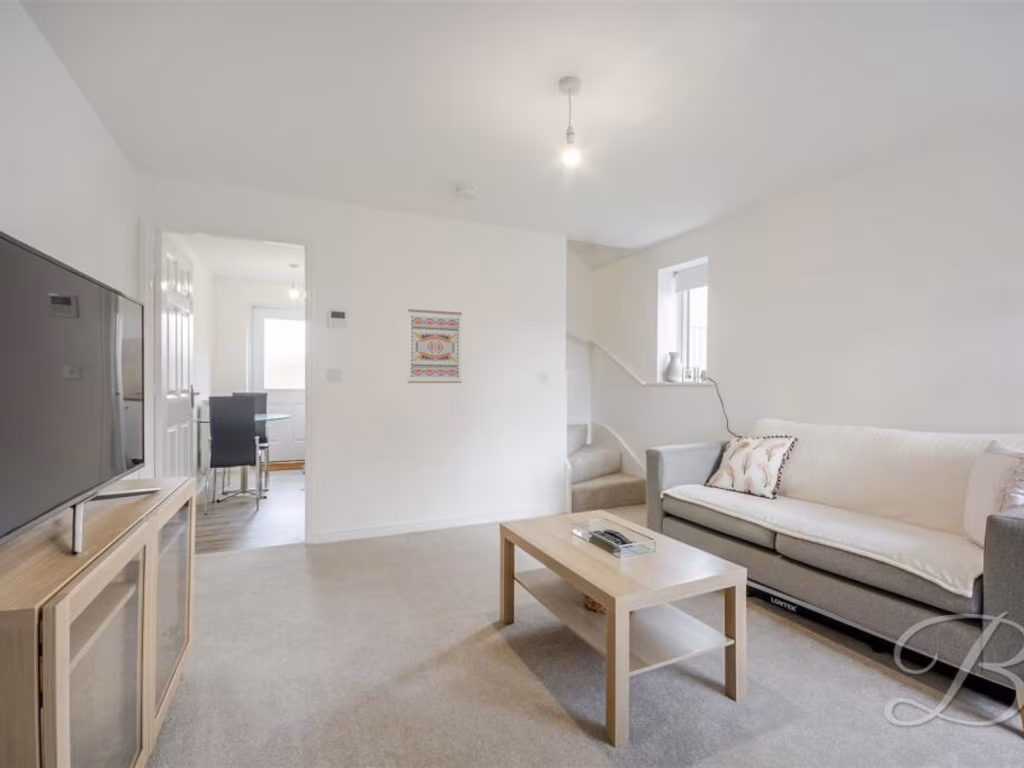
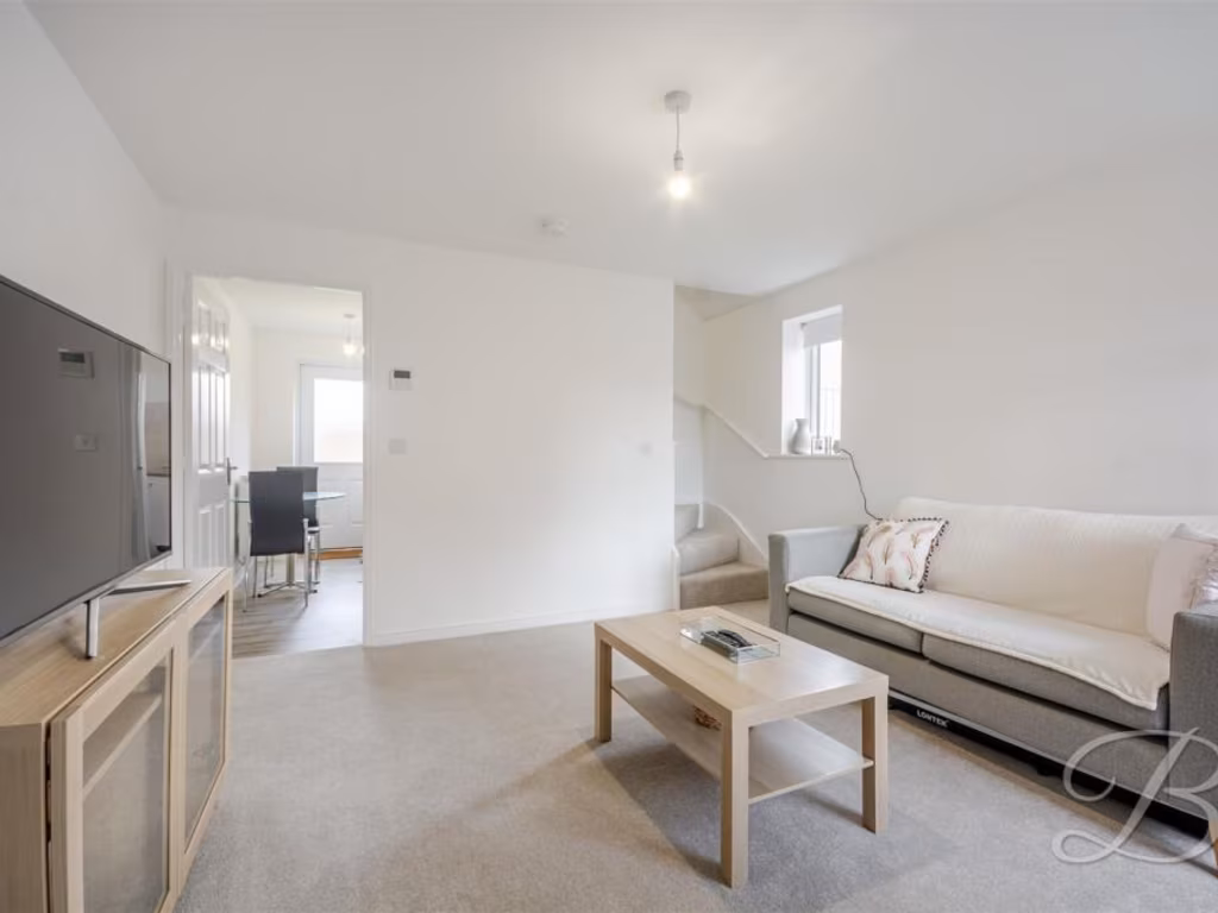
- wall art (435, 347)
